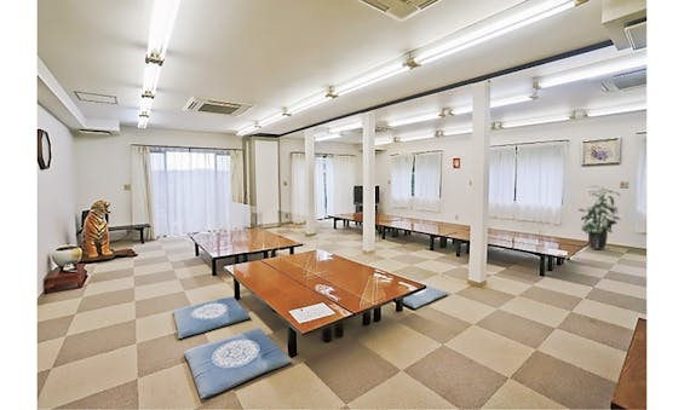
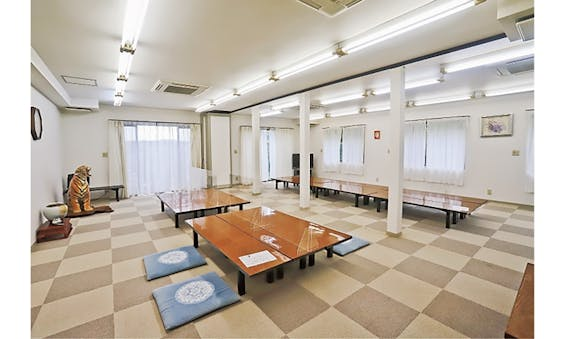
- indoor plant (597, 218)
